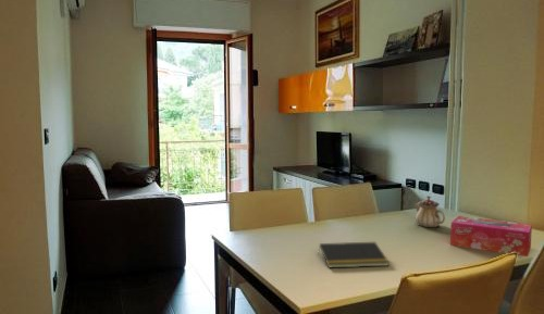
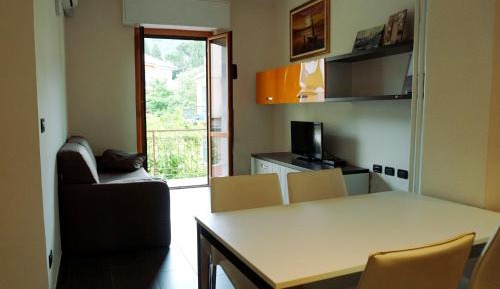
- notepad (353, 253)
- tissue box (490, 235)
- teapot (429, 210)
